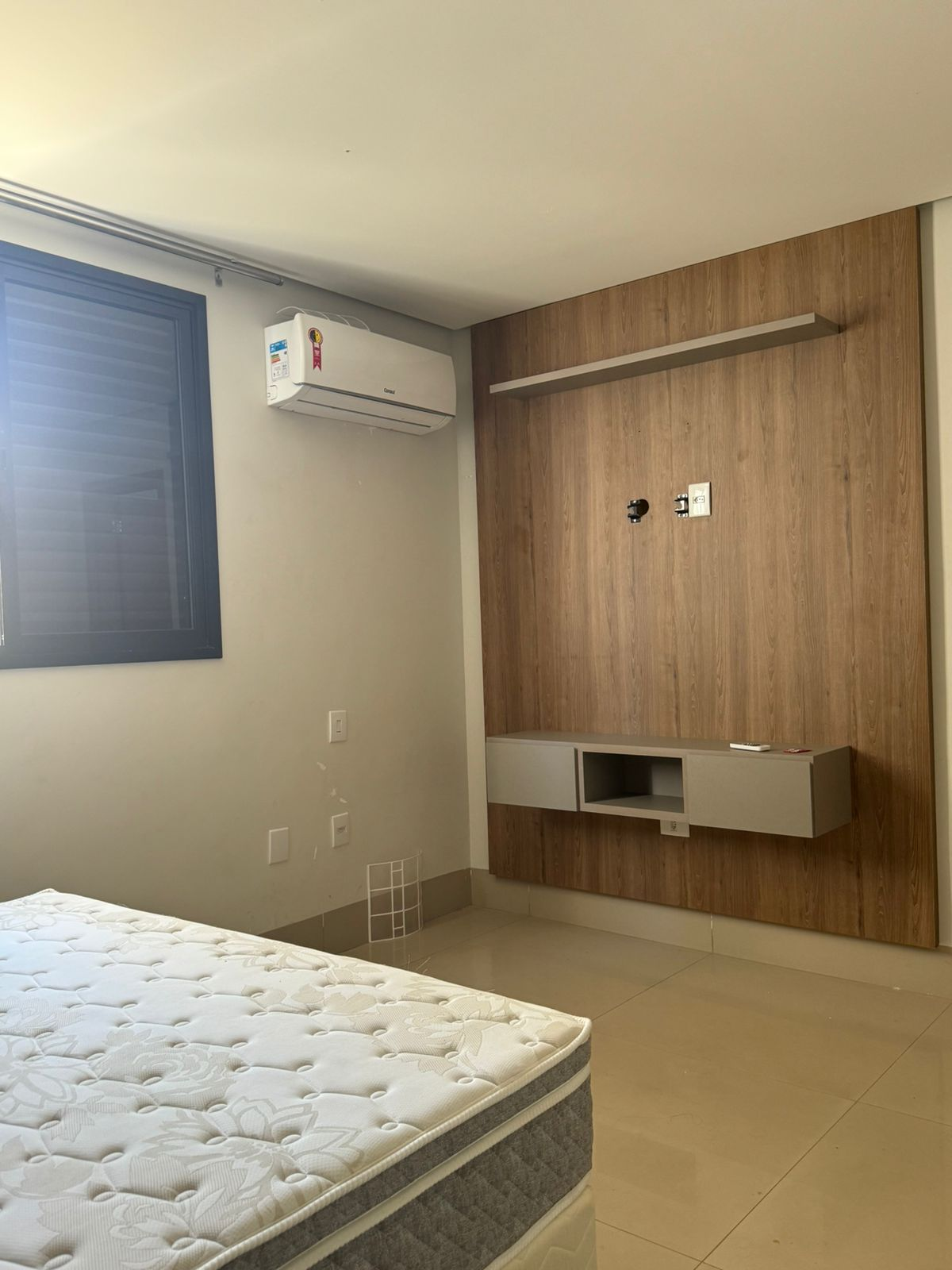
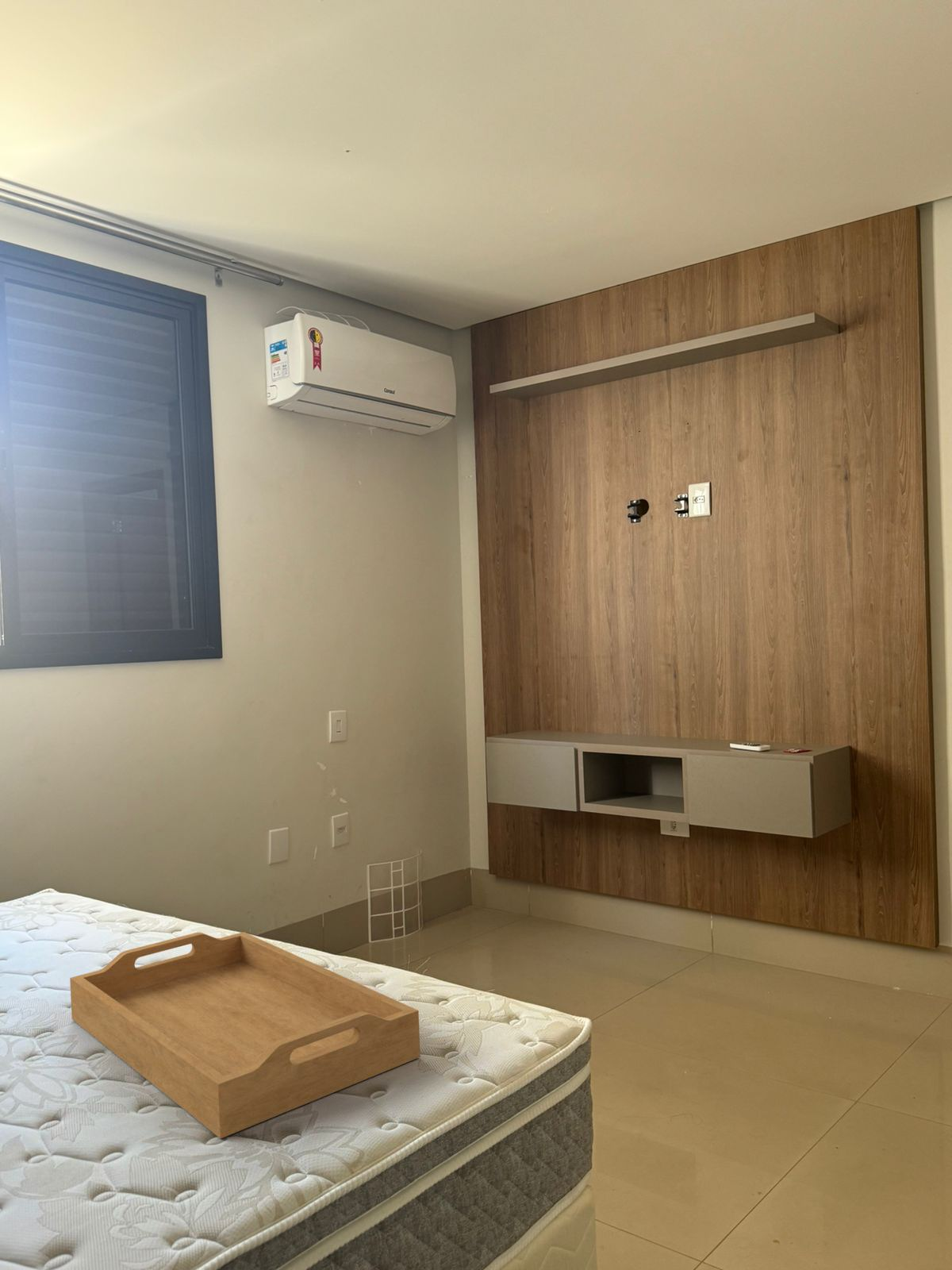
+ serving tray (234, 1008)
